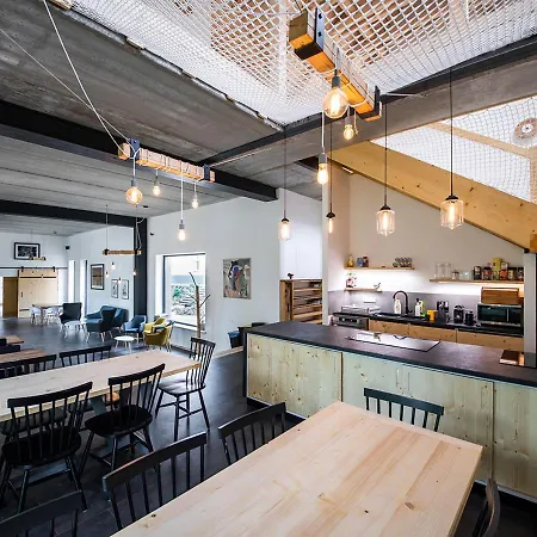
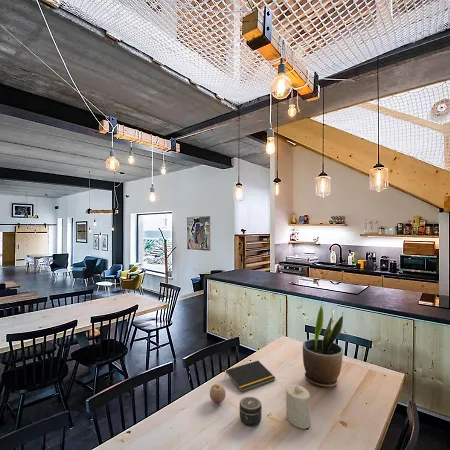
+ potted plant (322, 345)
+ candle (298, 402)
+ fruit (217, 393)
+ notepad (250, 374)
+ jar (250, 411)
